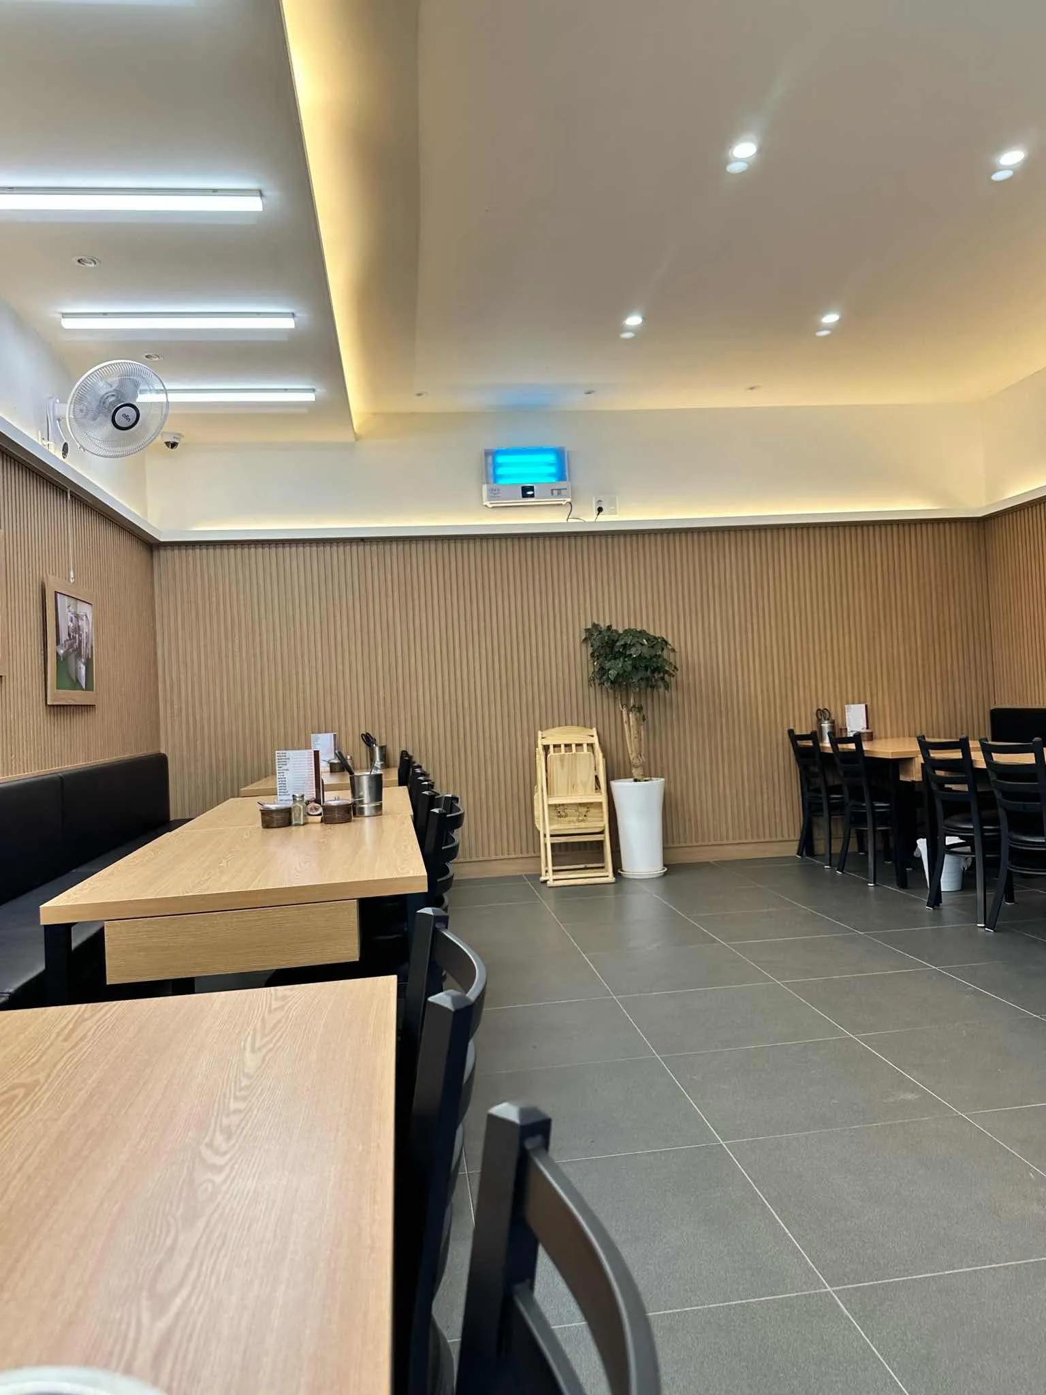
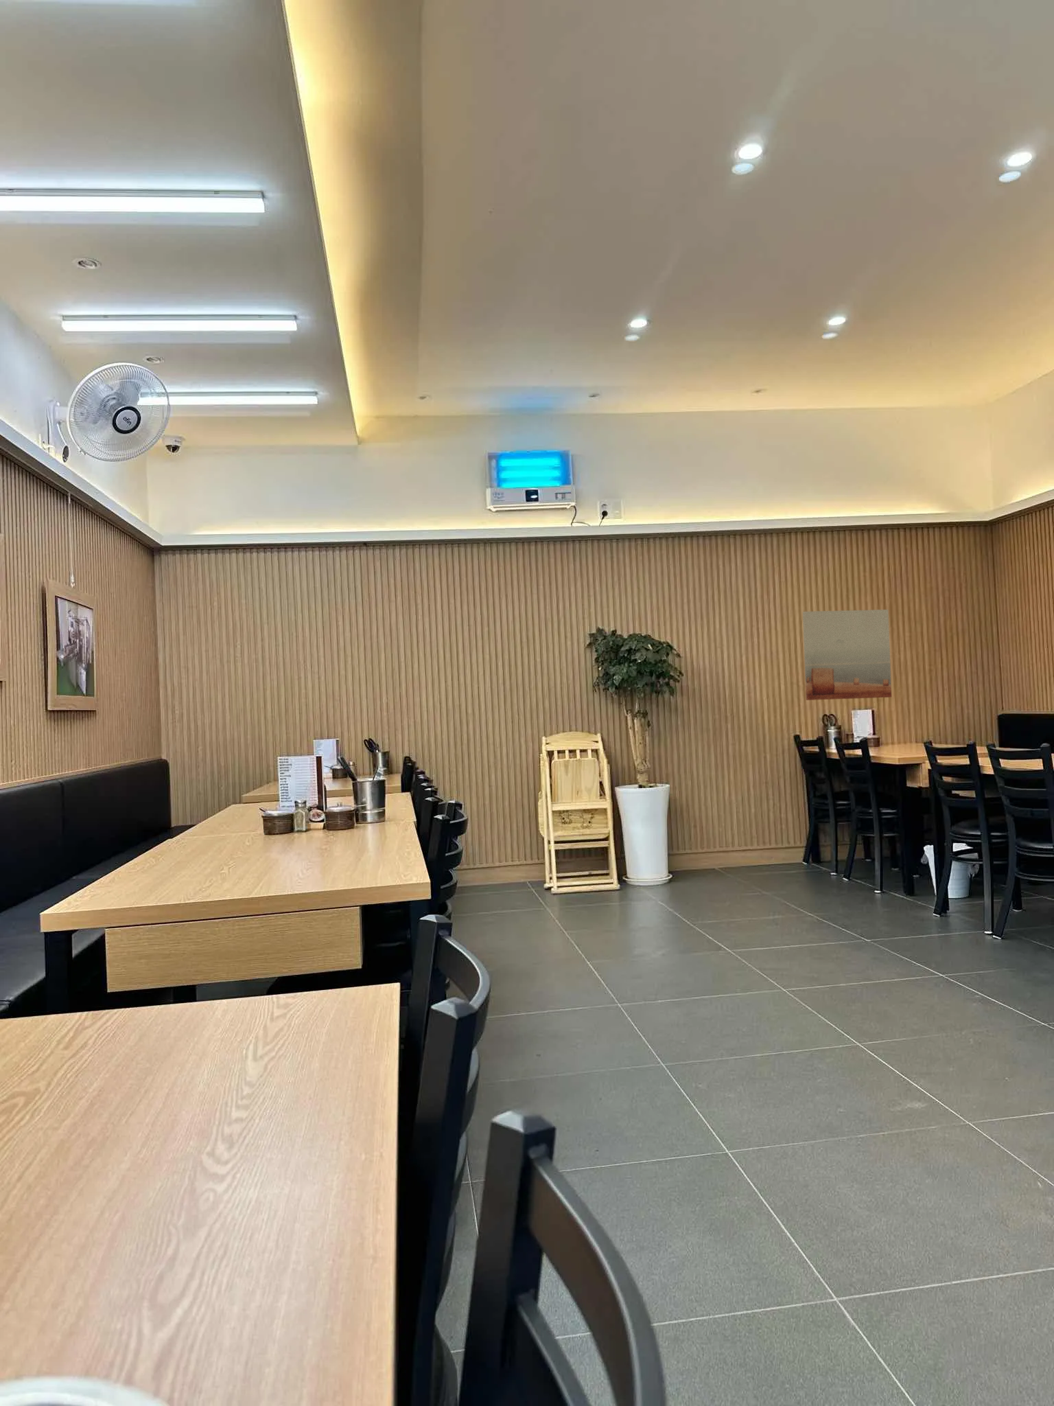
+ wall art (847, 654)
